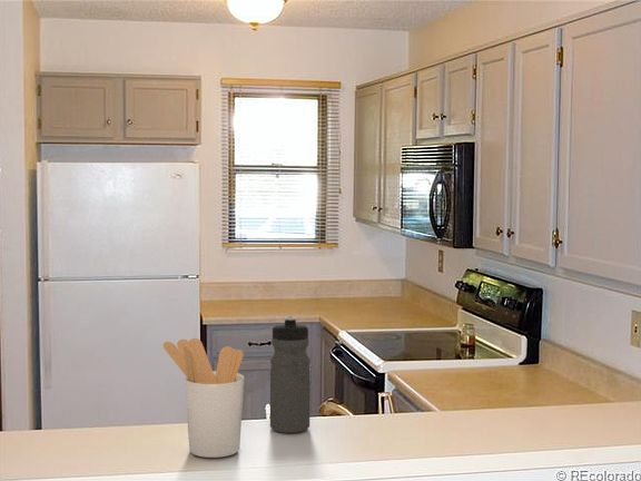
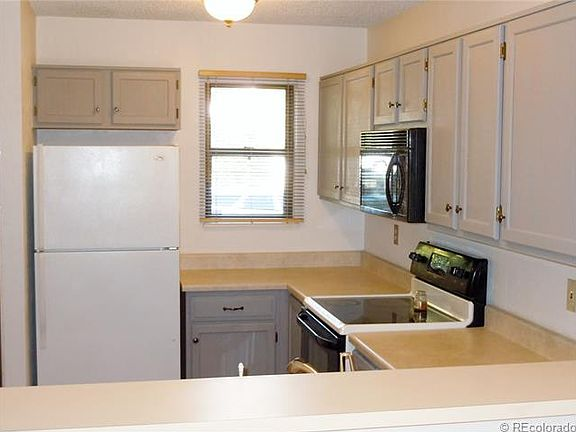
- water bottle (289, 372)
- utensil holder (204, 393)
